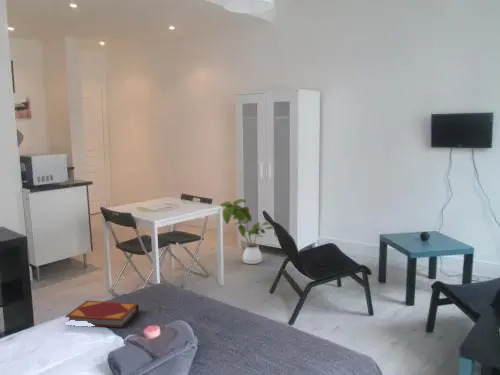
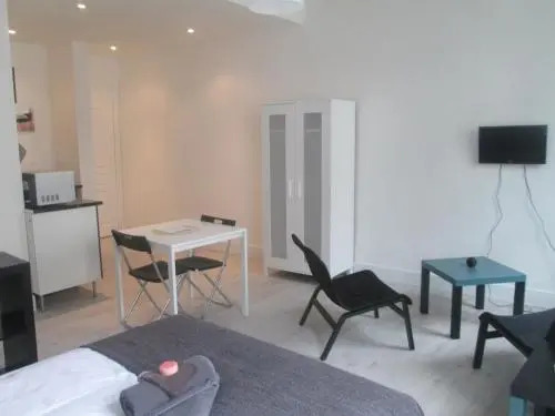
- hardback book (103, 313)
- house plant (244, 231)
